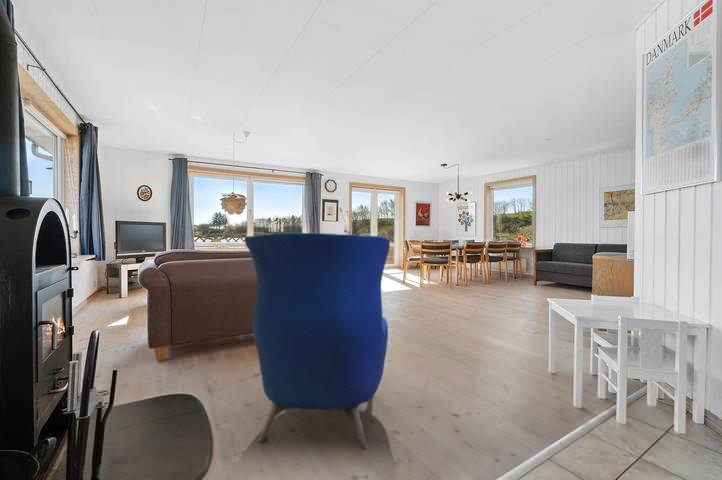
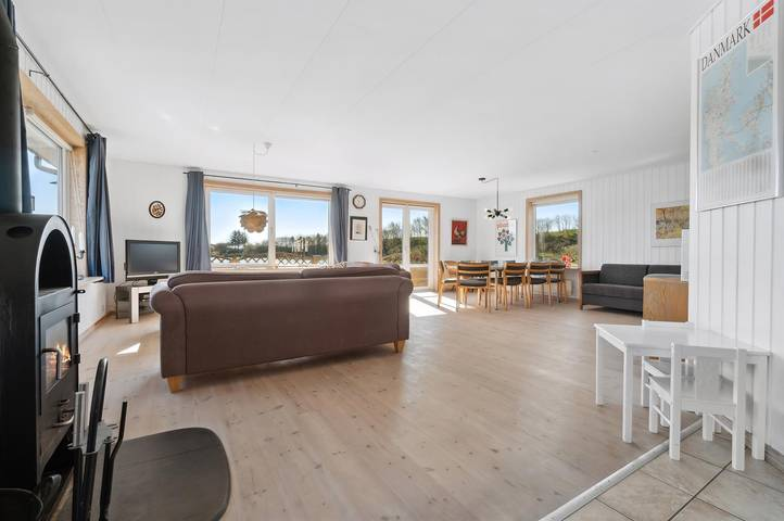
- armchair (323, 325)
